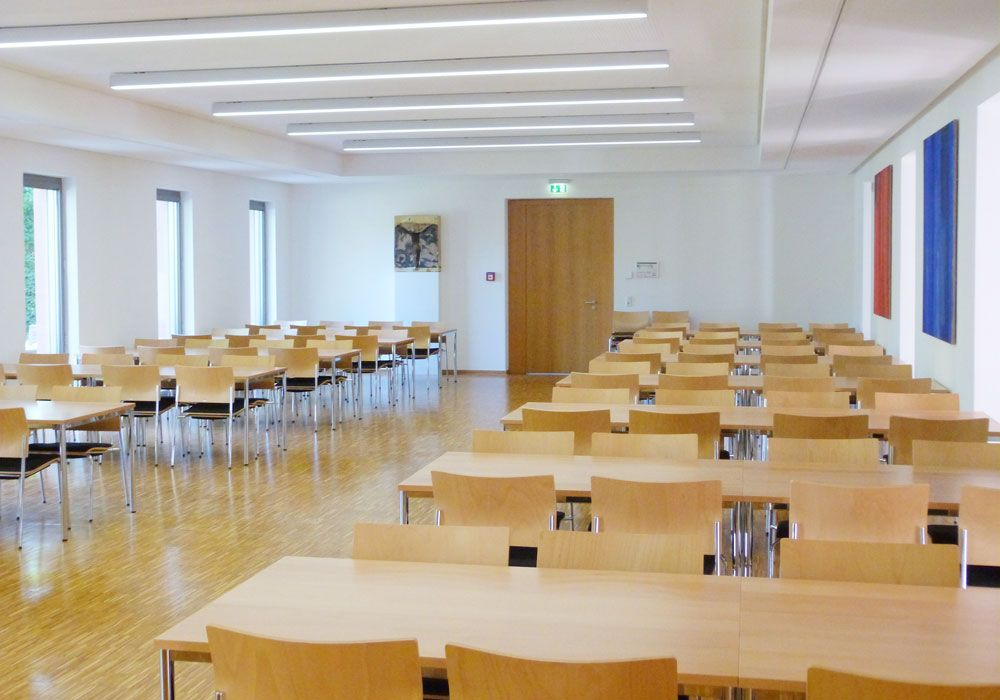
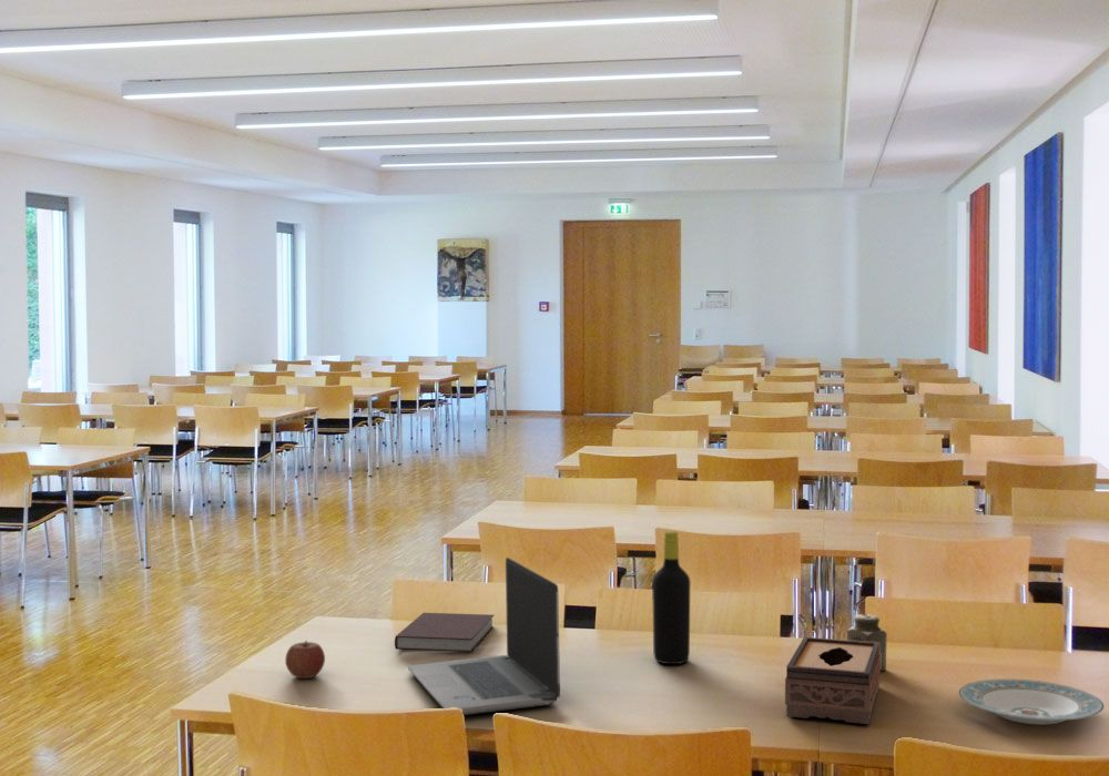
+ tissue box (834, 677)
+ notebook (446, 631)
+ bottle (671, 595)
+ apple (305, 657)
+ salt shaker (866, 641)
+ plate (1029, 706)
+ laptop computer (487, 656)
